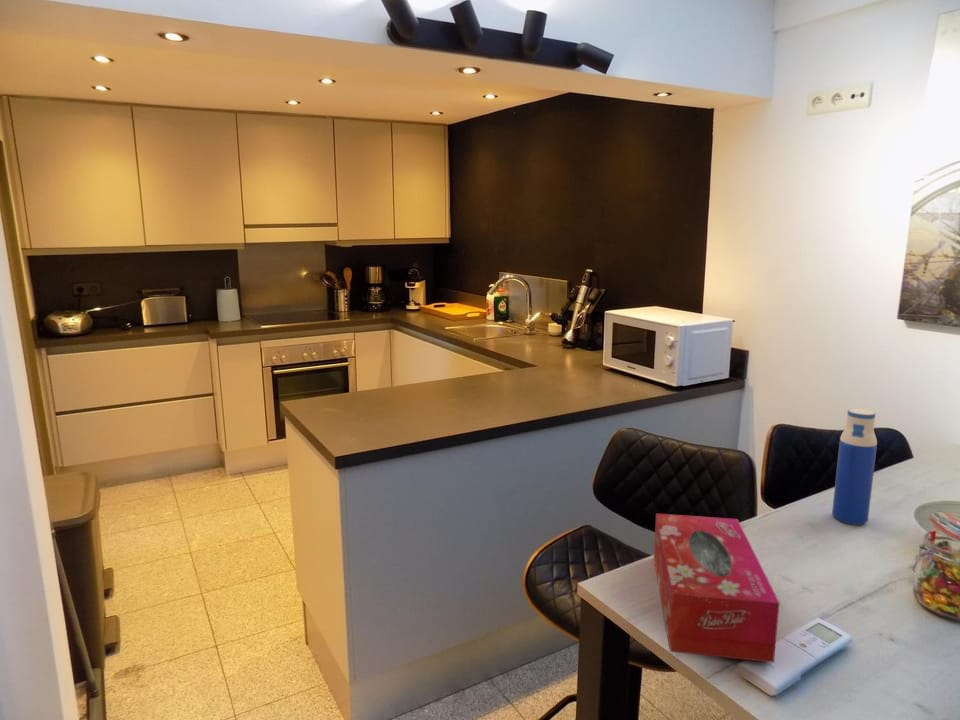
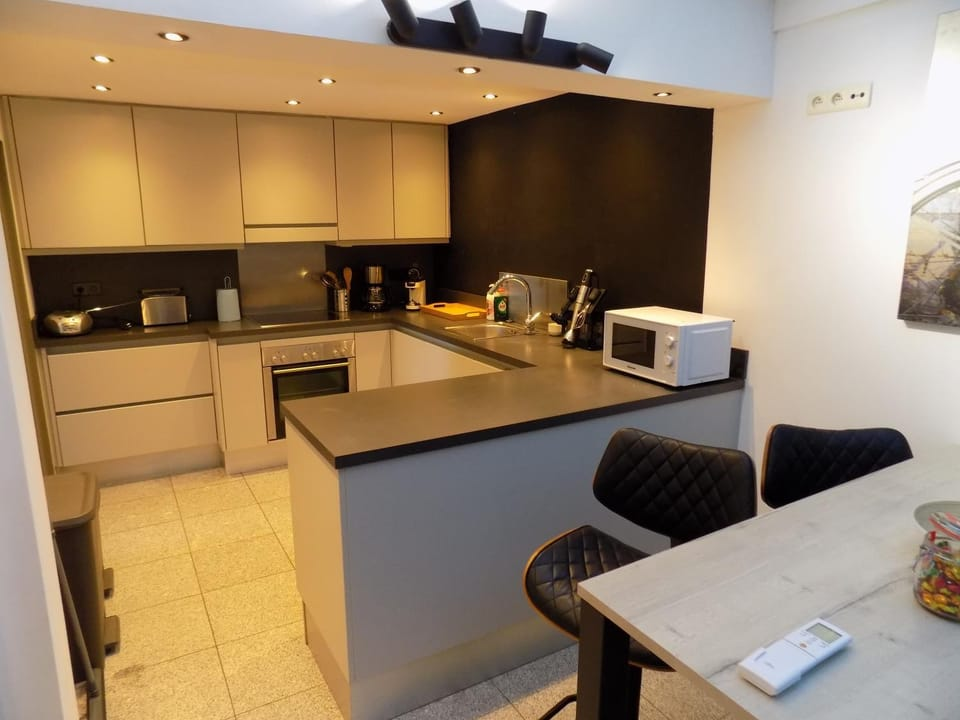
- tissue box (707, 578)
- water bottle (855, 465)
